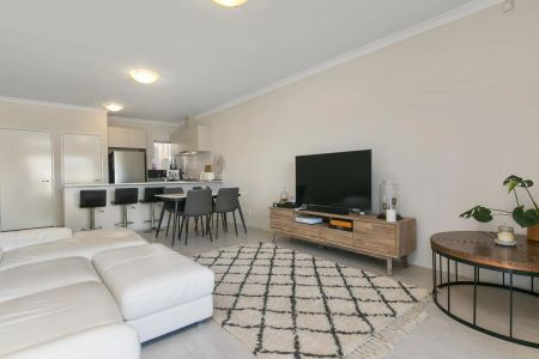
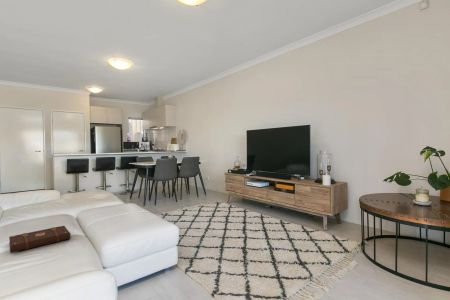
+ book (40, 237)
